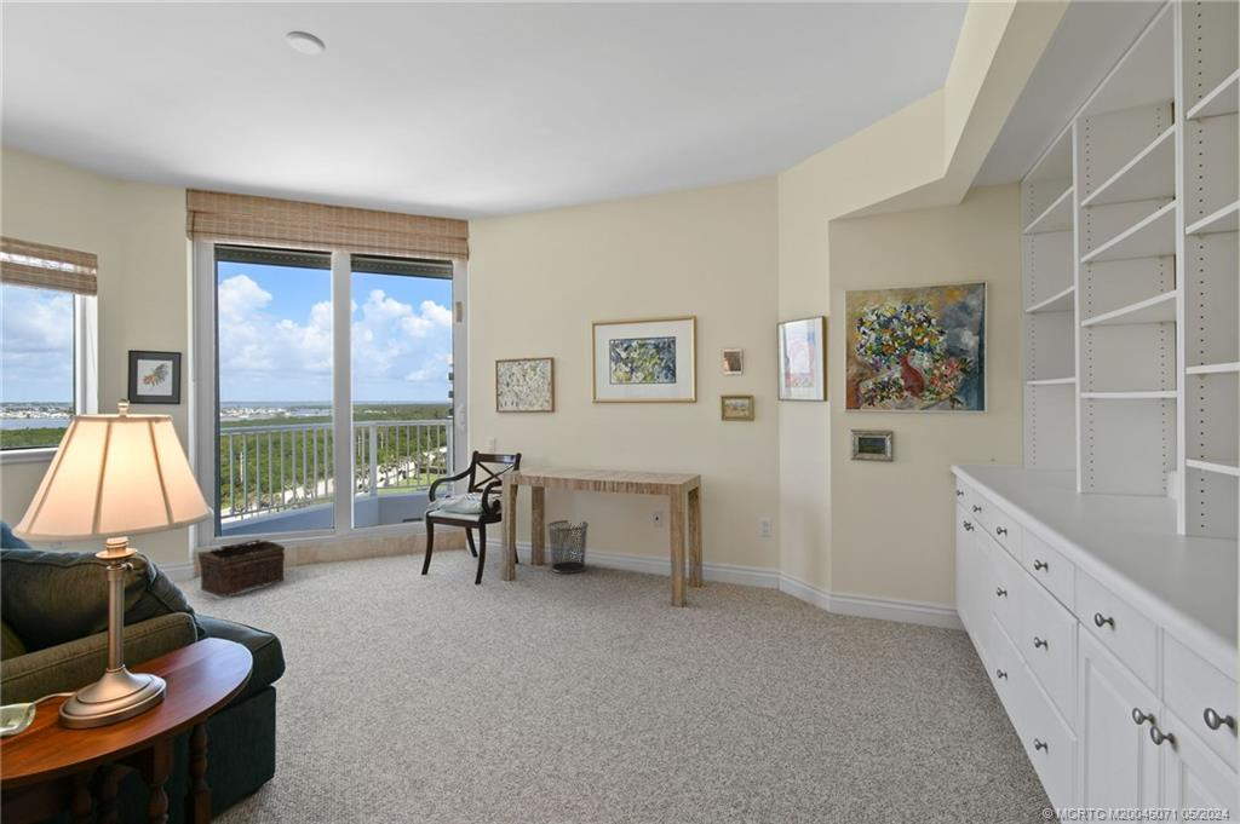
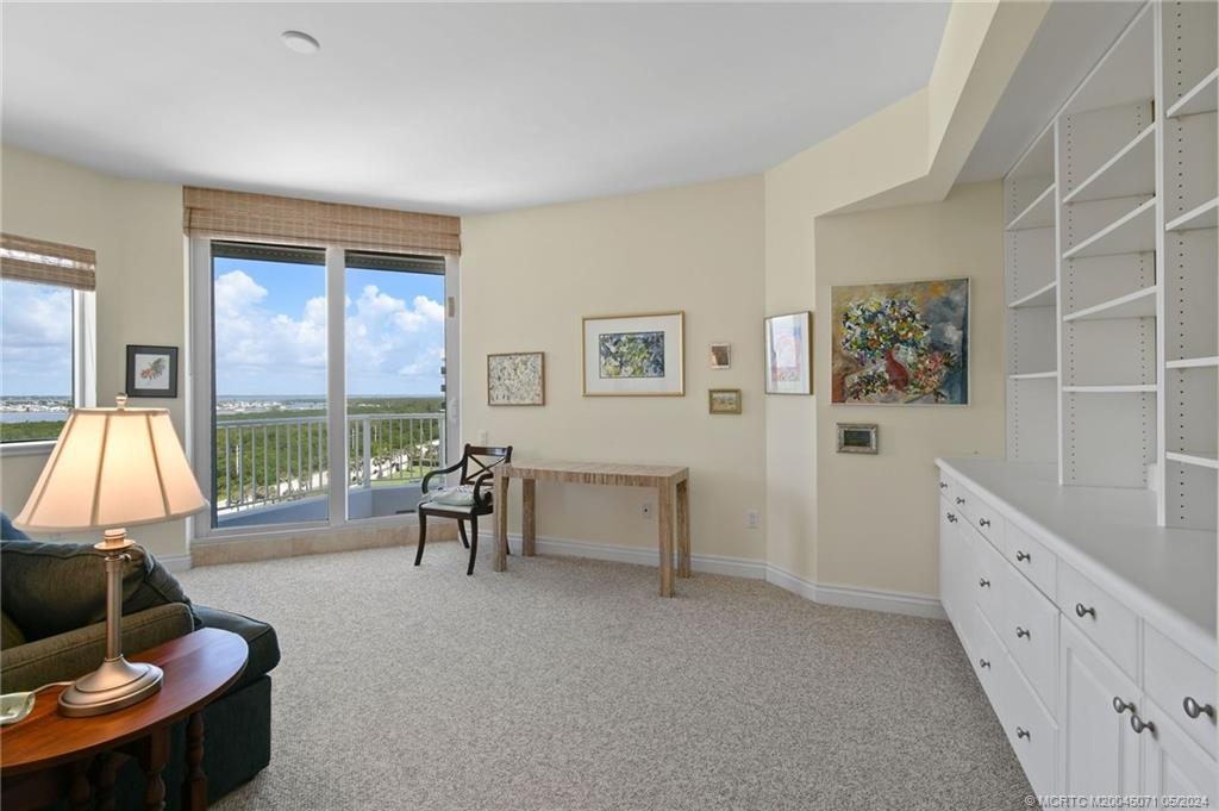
- basket (241, 561)
- waste bin (567, 546)
